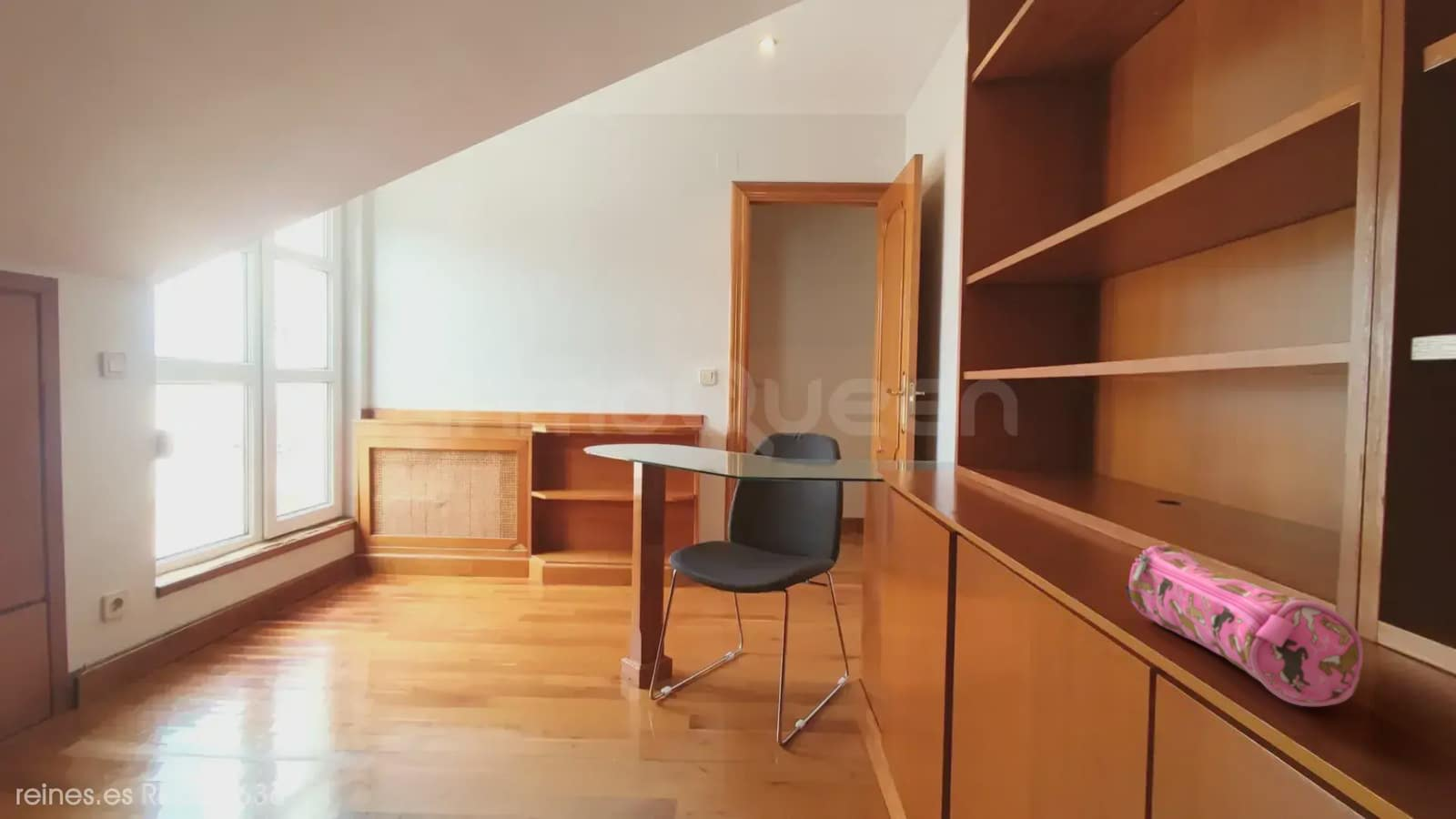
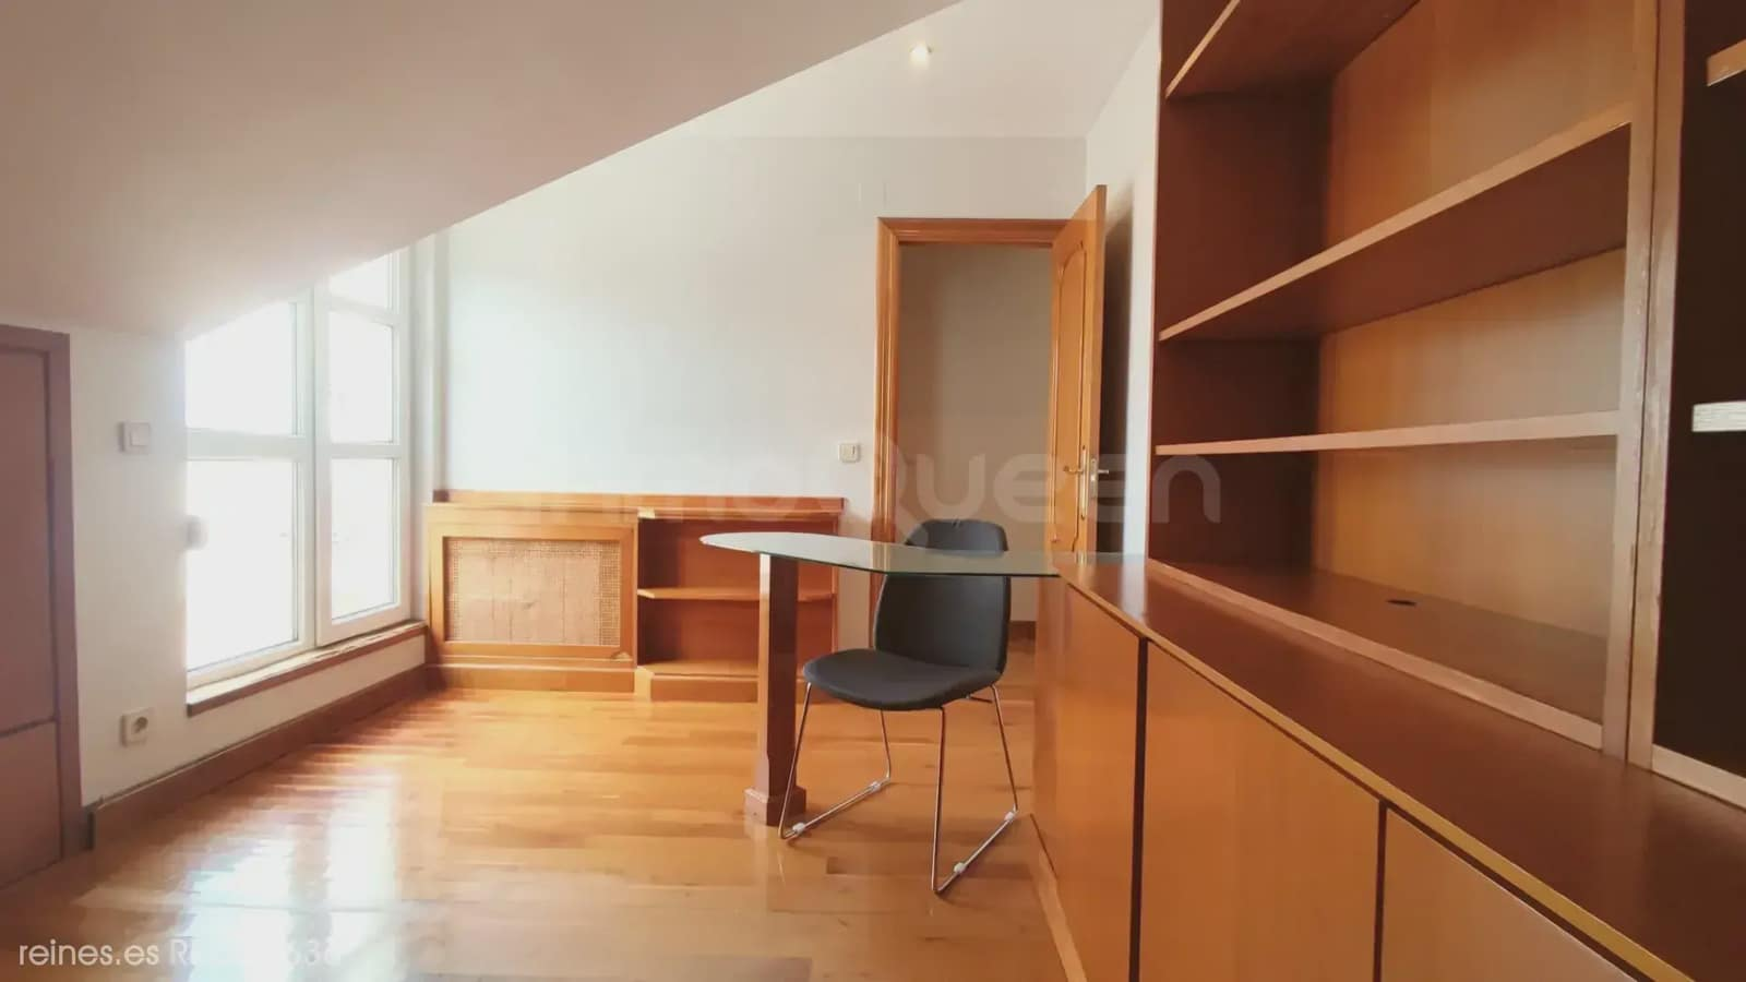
- pencil case (1226, 613)
